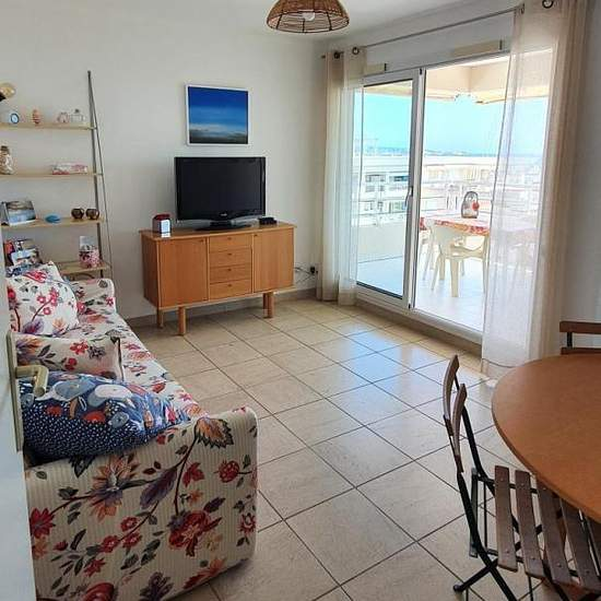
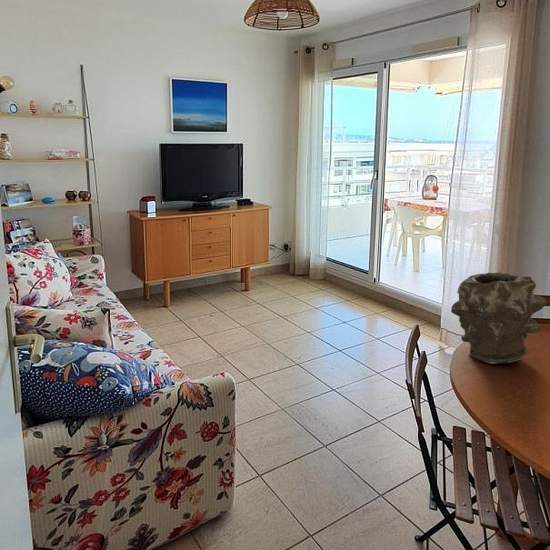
+ vase (497, 317)
